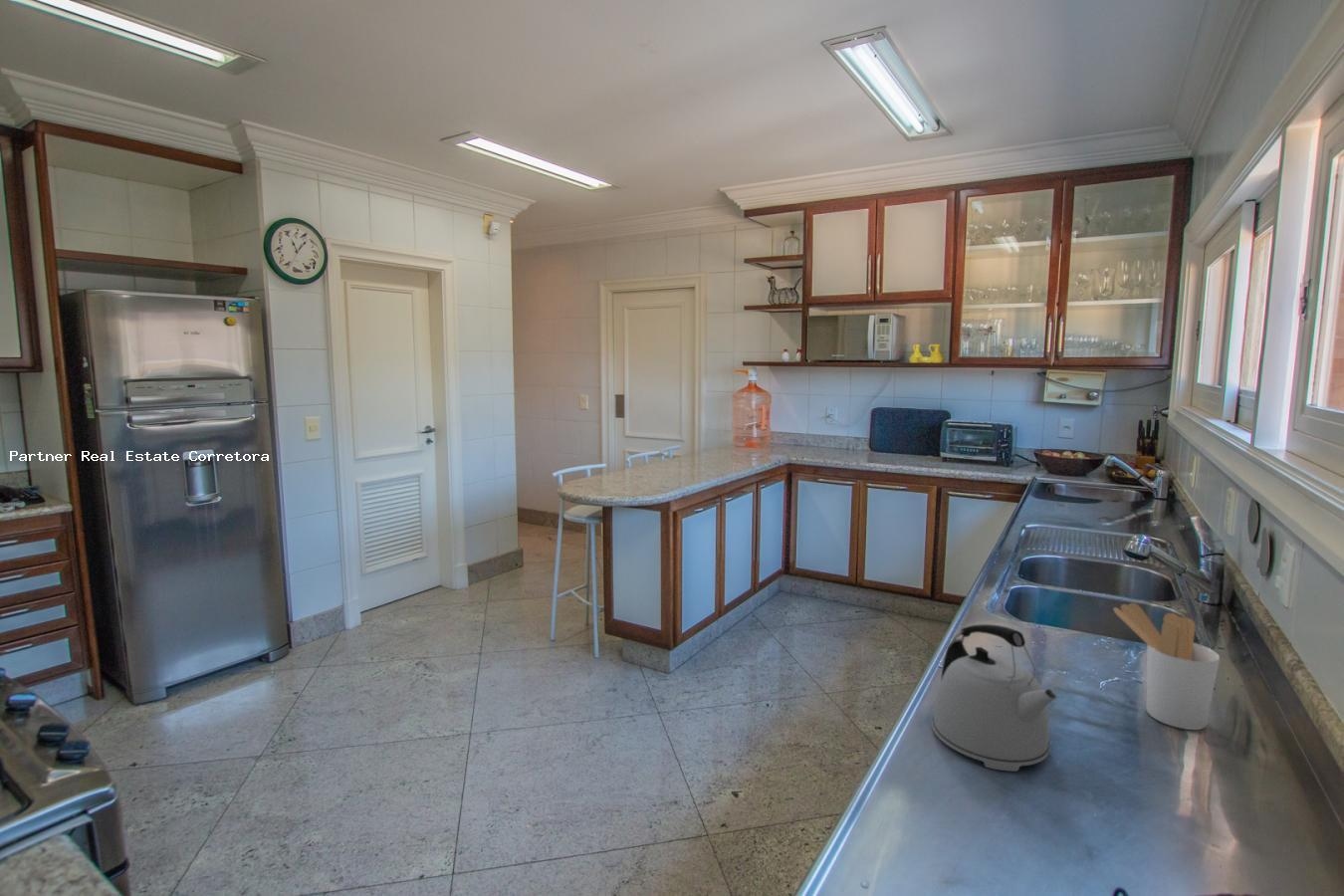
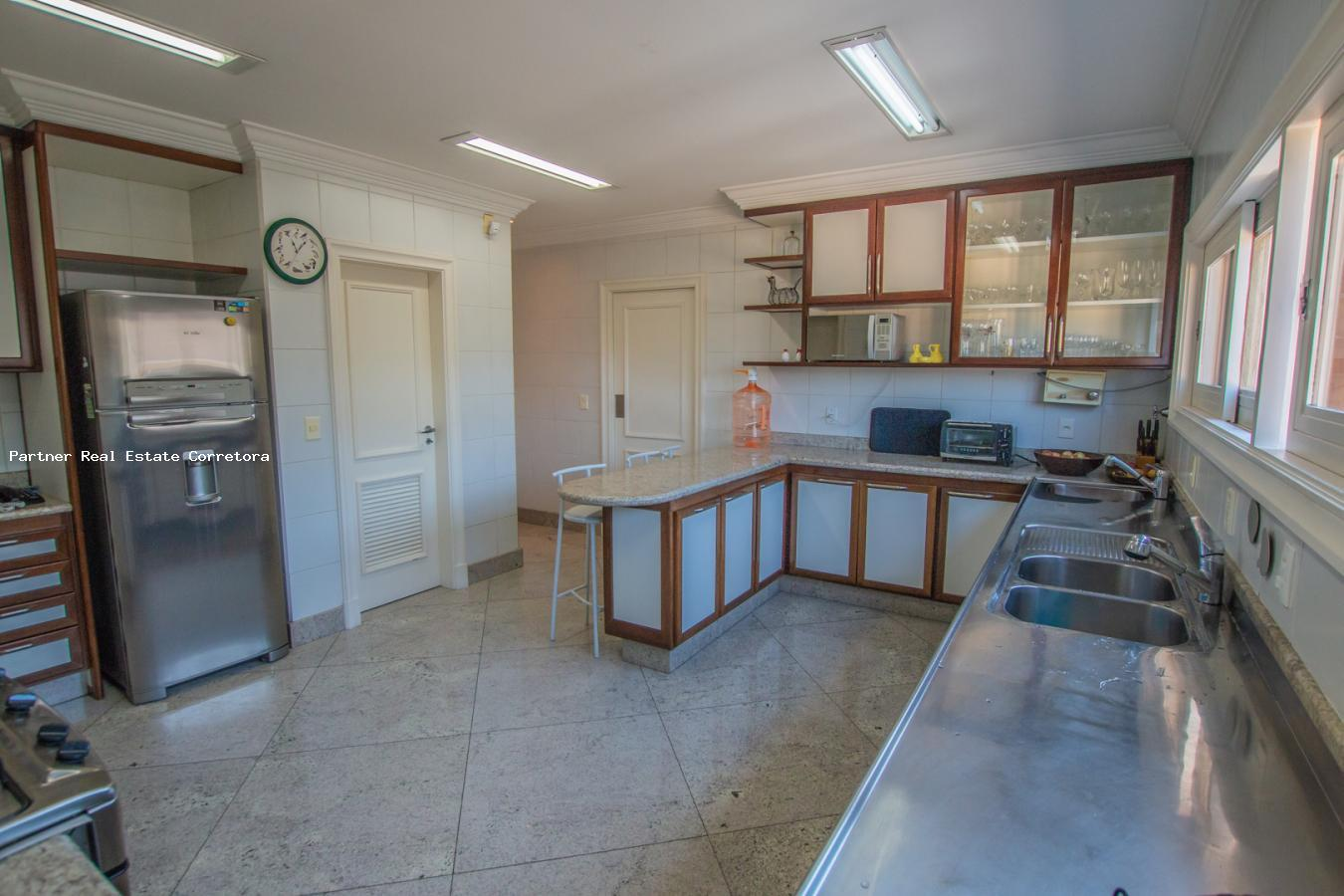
- kettle (995, 682)
- utensil holder (1162, 661)
